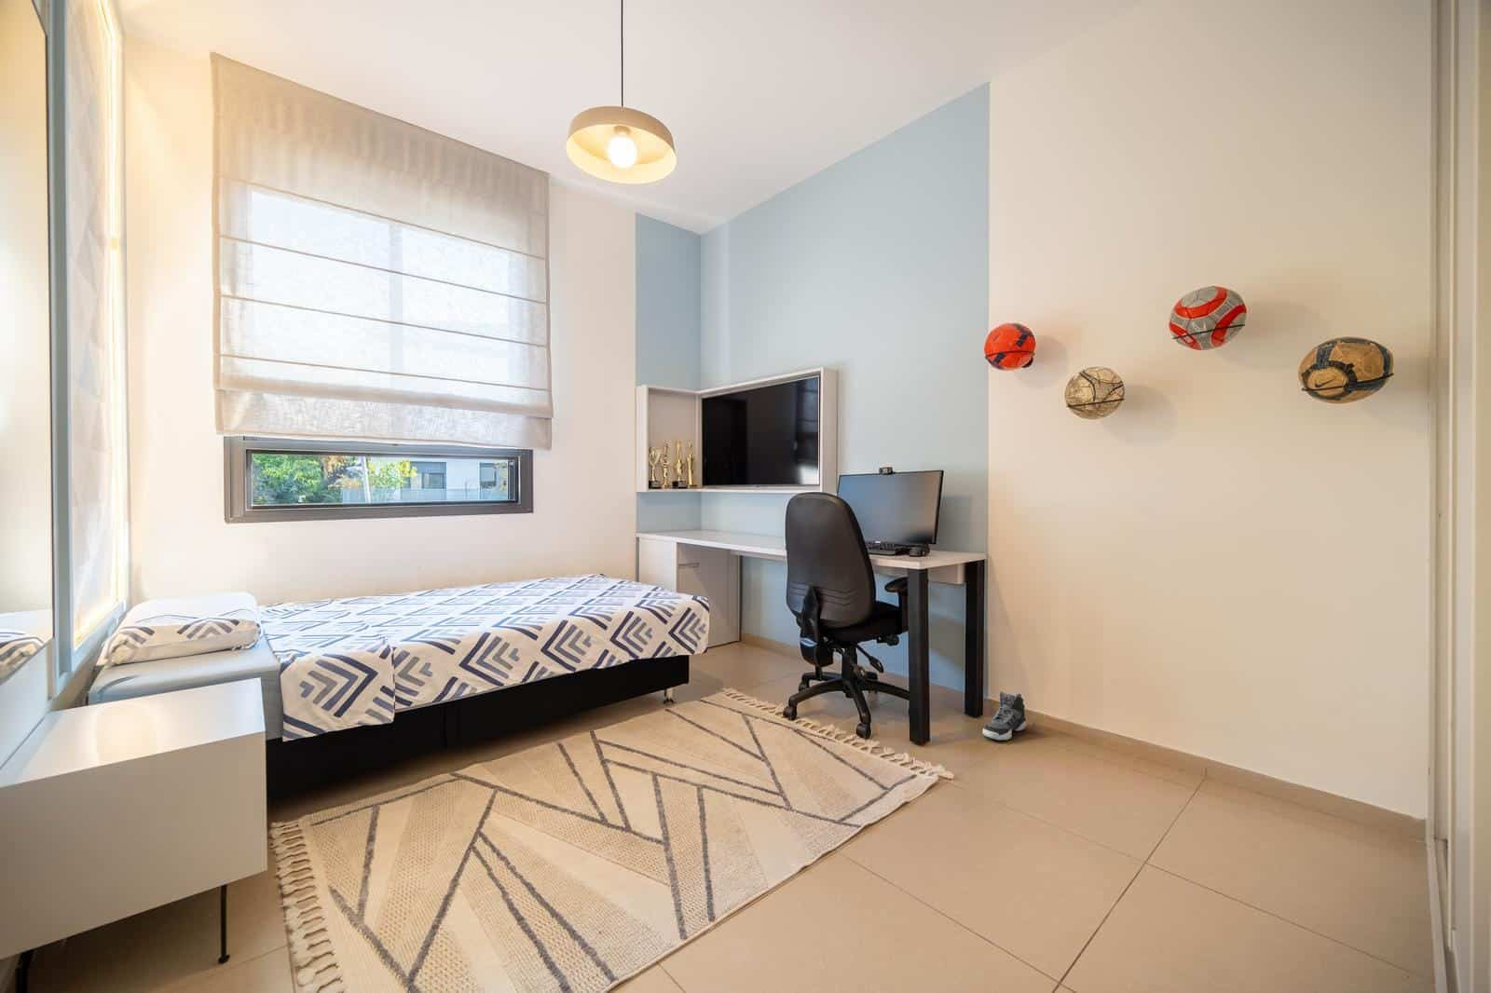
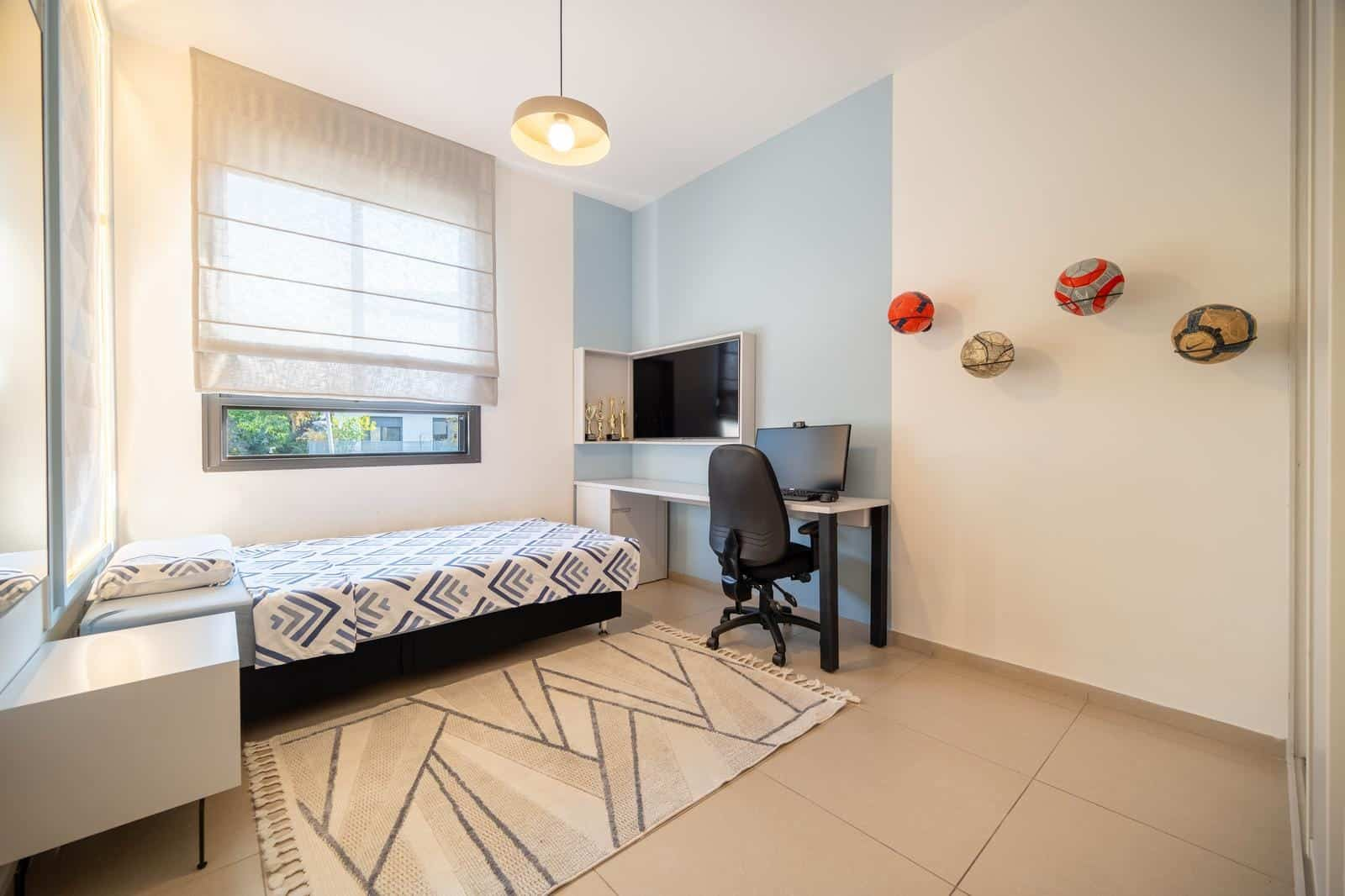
- sneaker (1003, 714)
